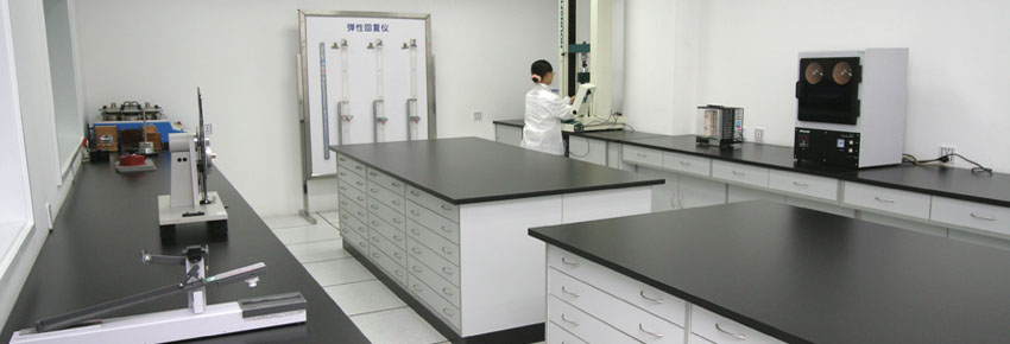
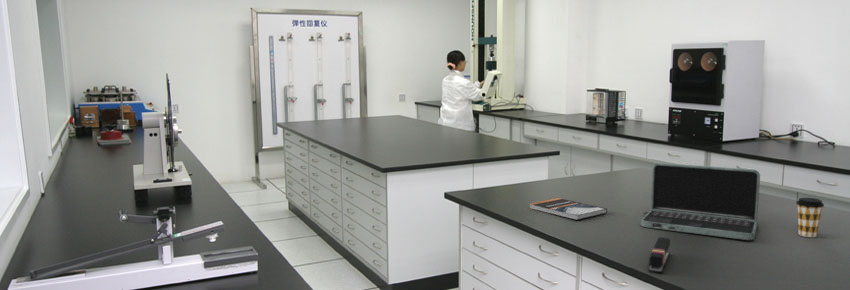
+ book (567, 208)
+ laptop (696, 197)
+ coffee cup (808, 217)
+ stapler (659, 254)
